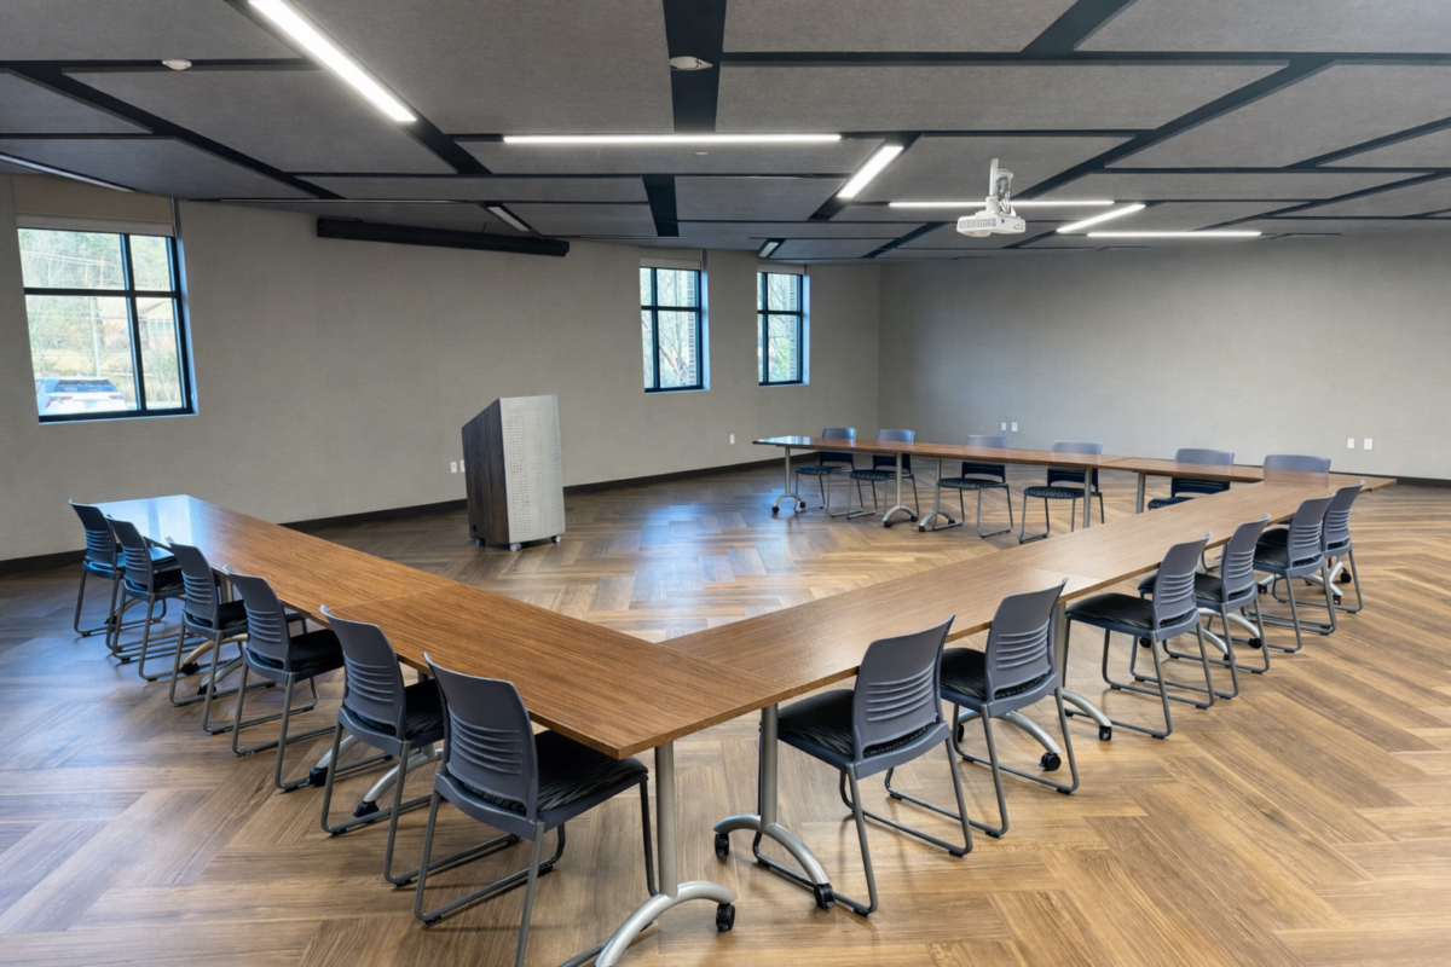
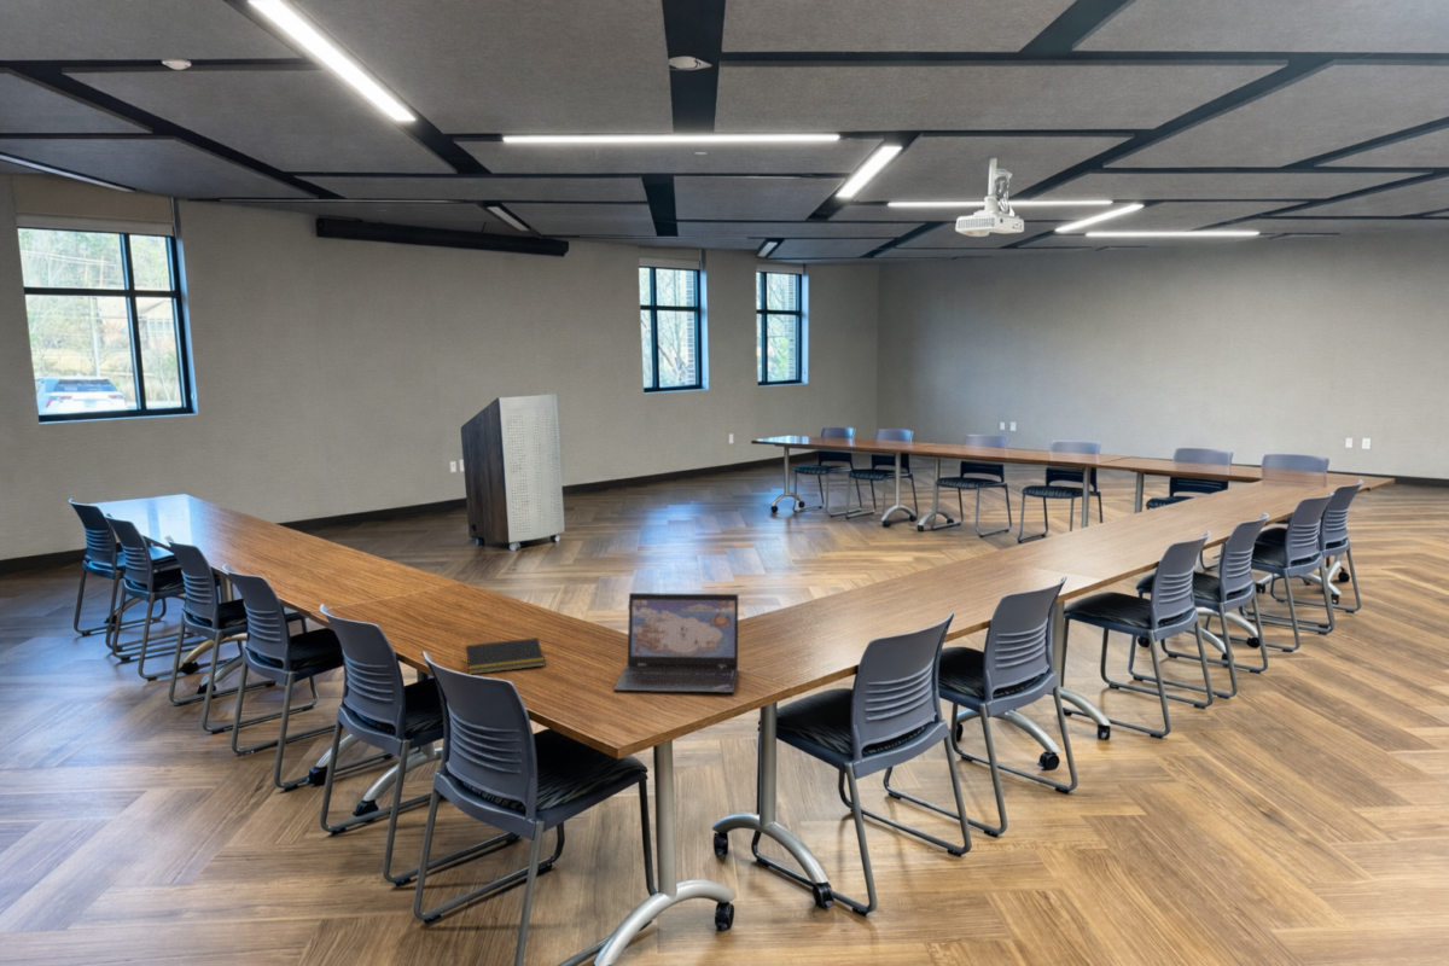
+ laptop (679, 641)
+ notepad (505, 654)
